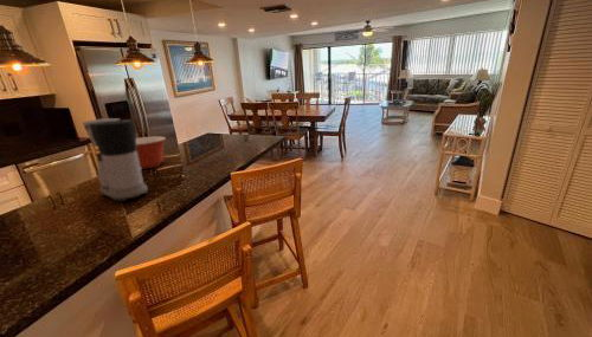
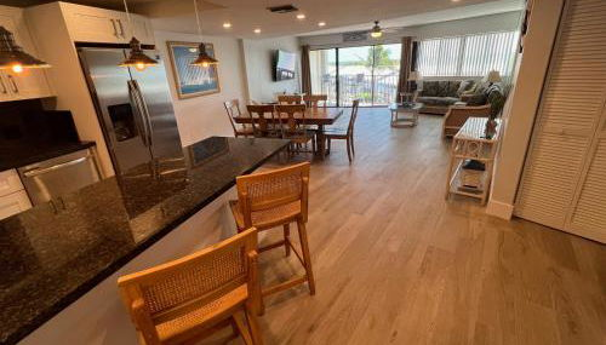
- coffee maker (121, 156)
- mixing bowl (146, 153)
